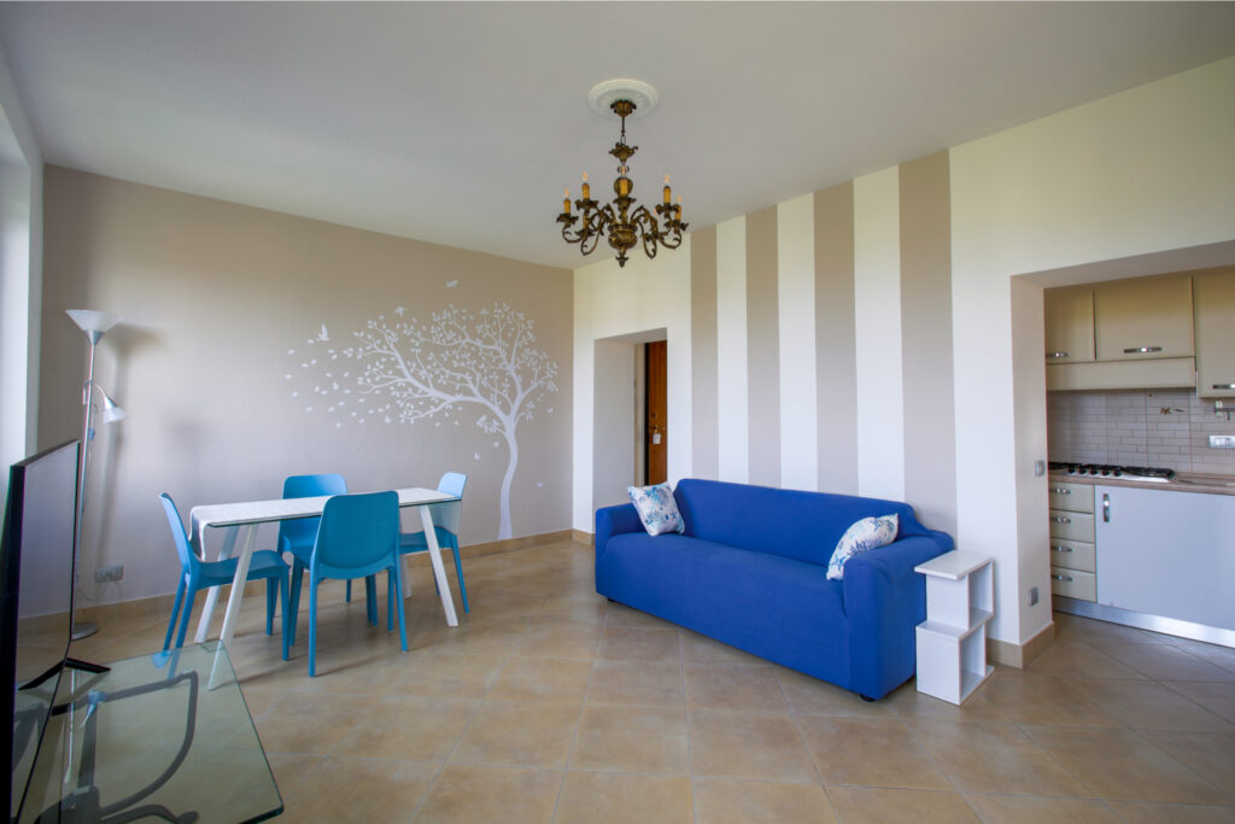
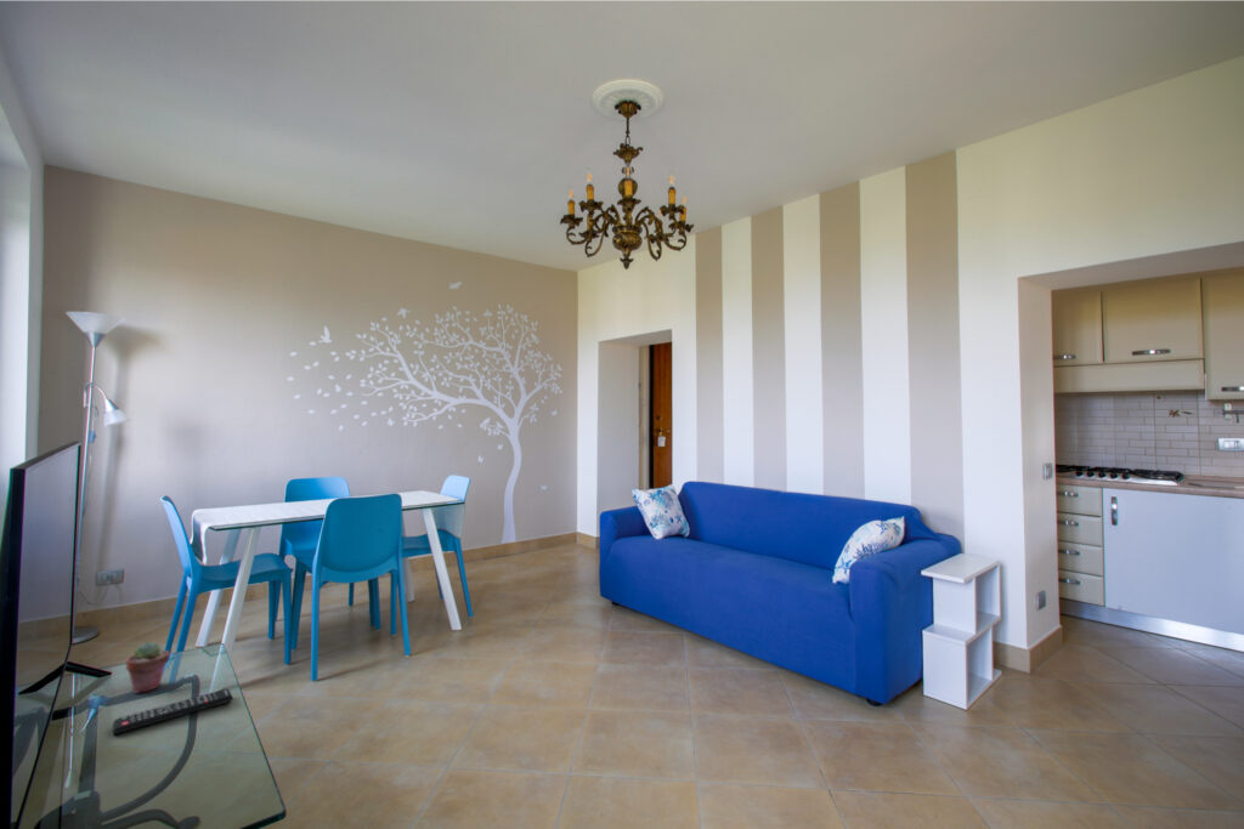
+ potted succulent (147, 664)
+ remote control (175, 710)
